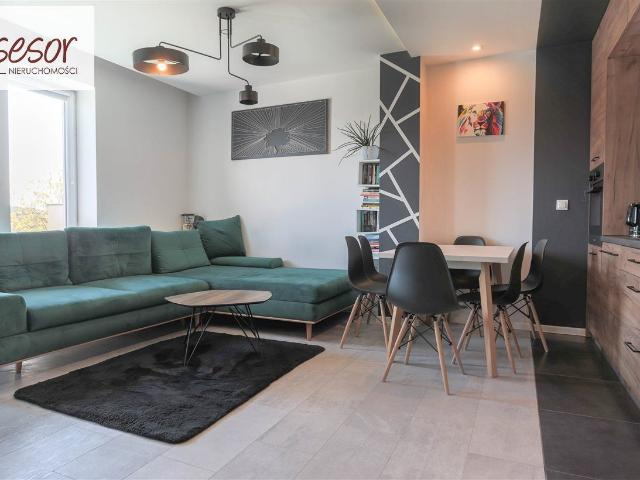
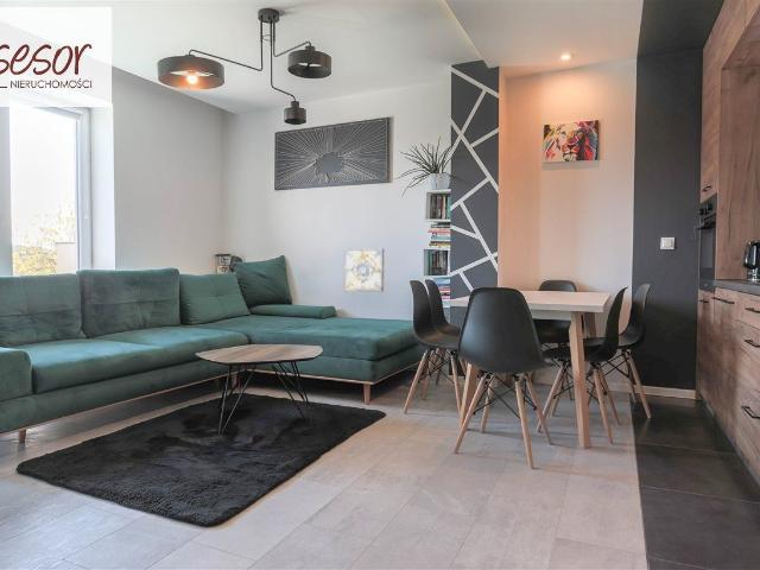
+ wall art (363, 270)
